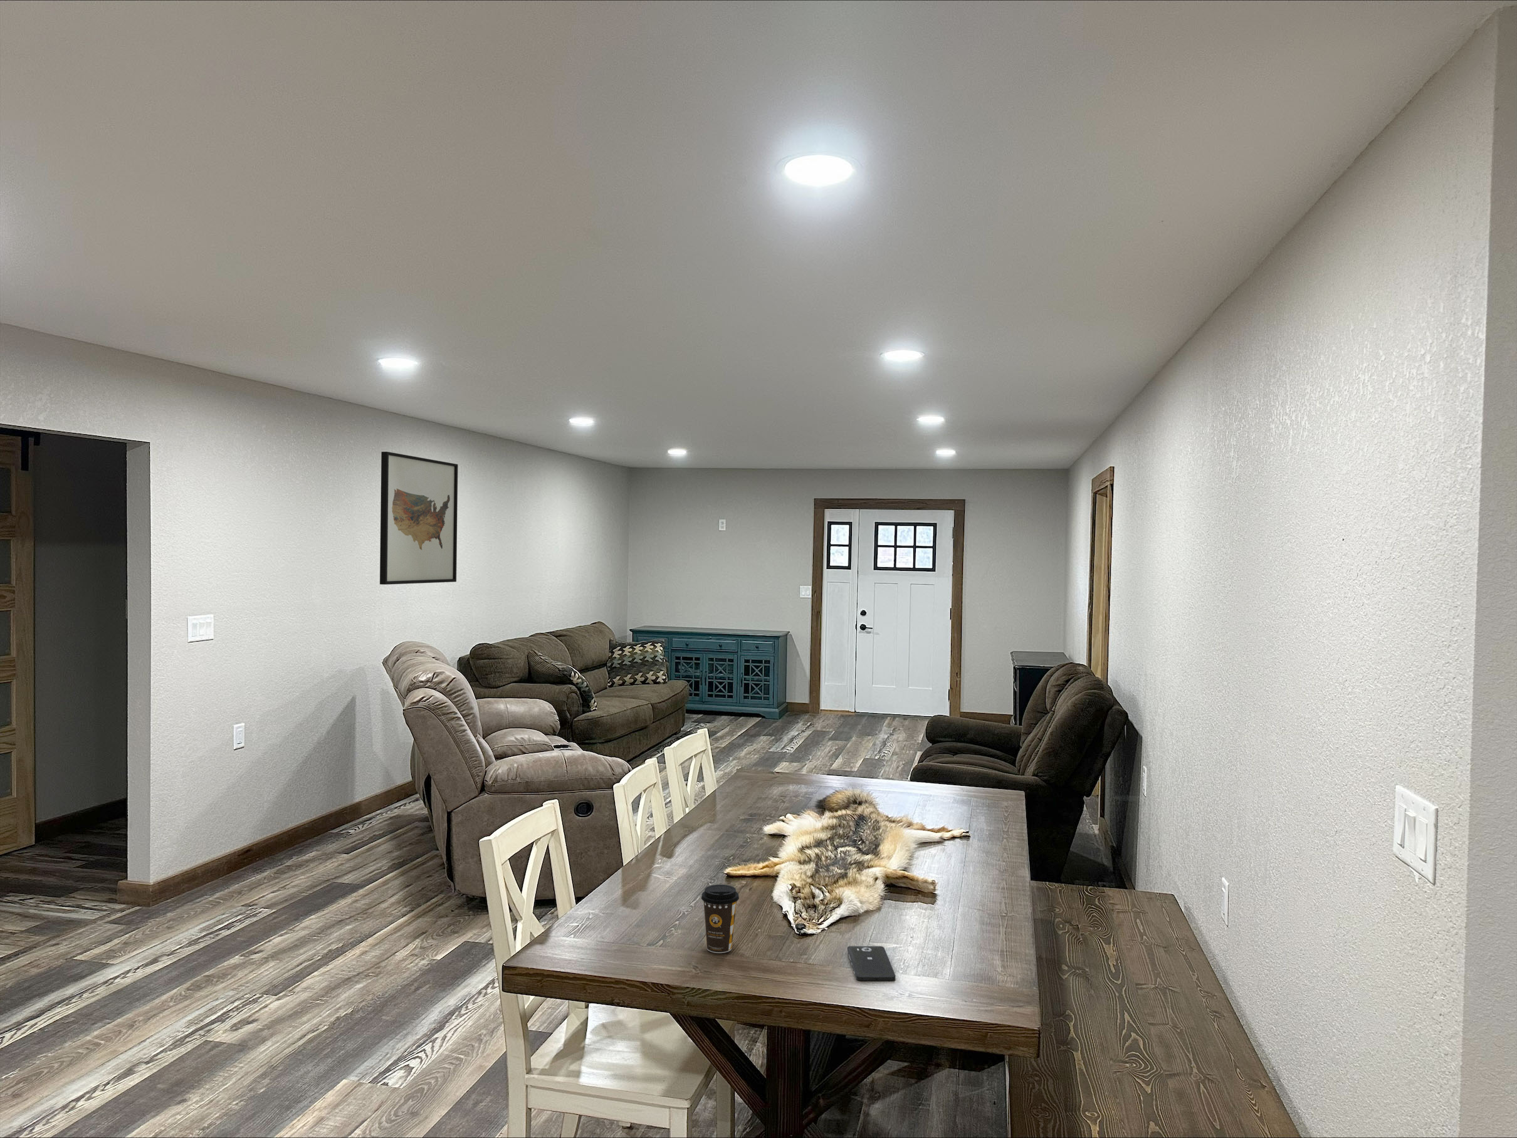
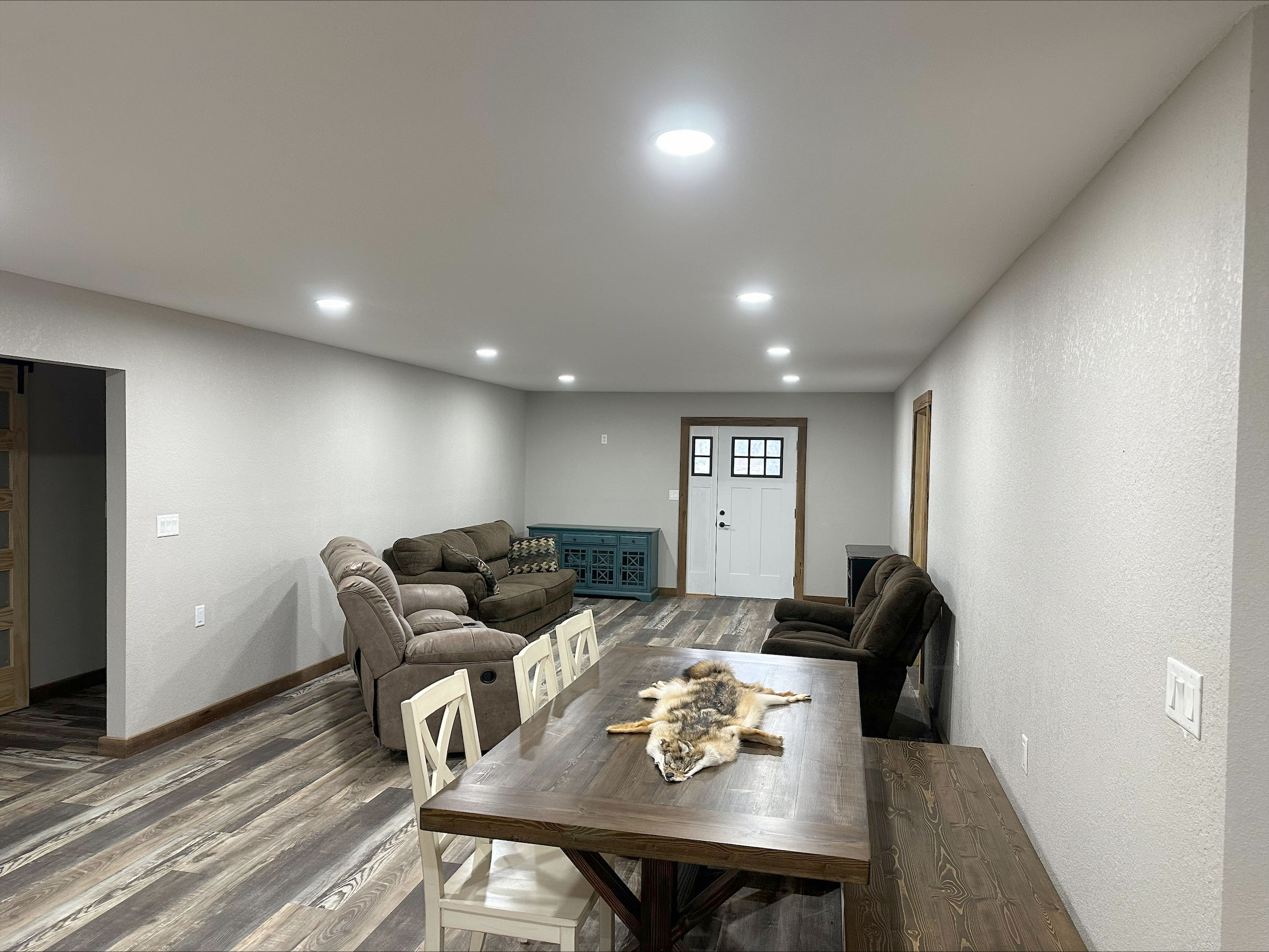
- smartphone (870, 962)
- coffee cup (720, 919)
- wall art (421, 521)
